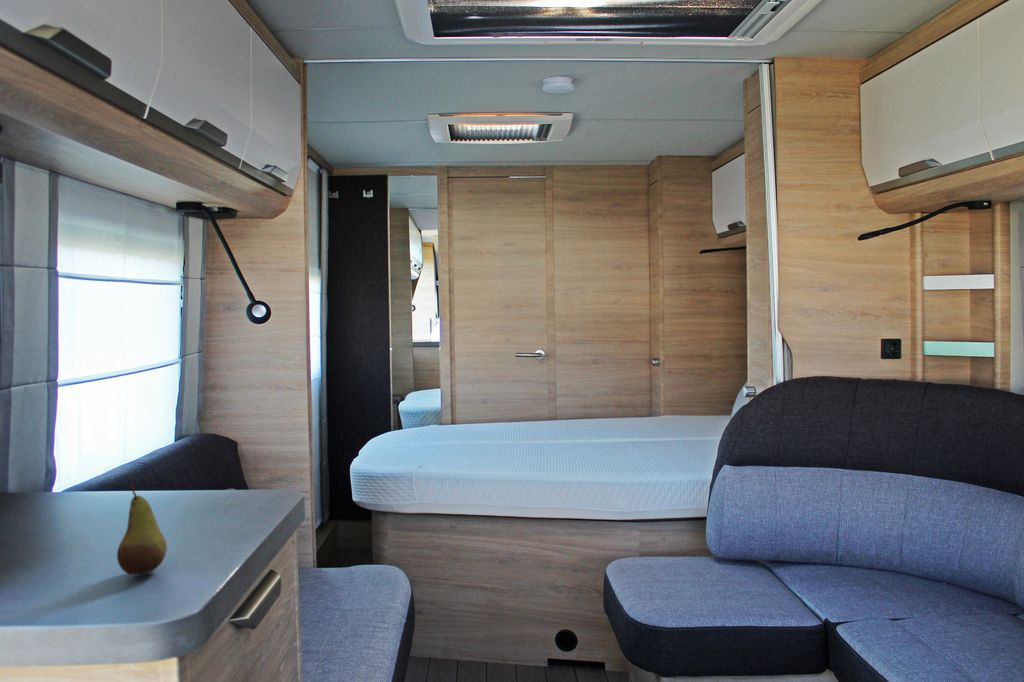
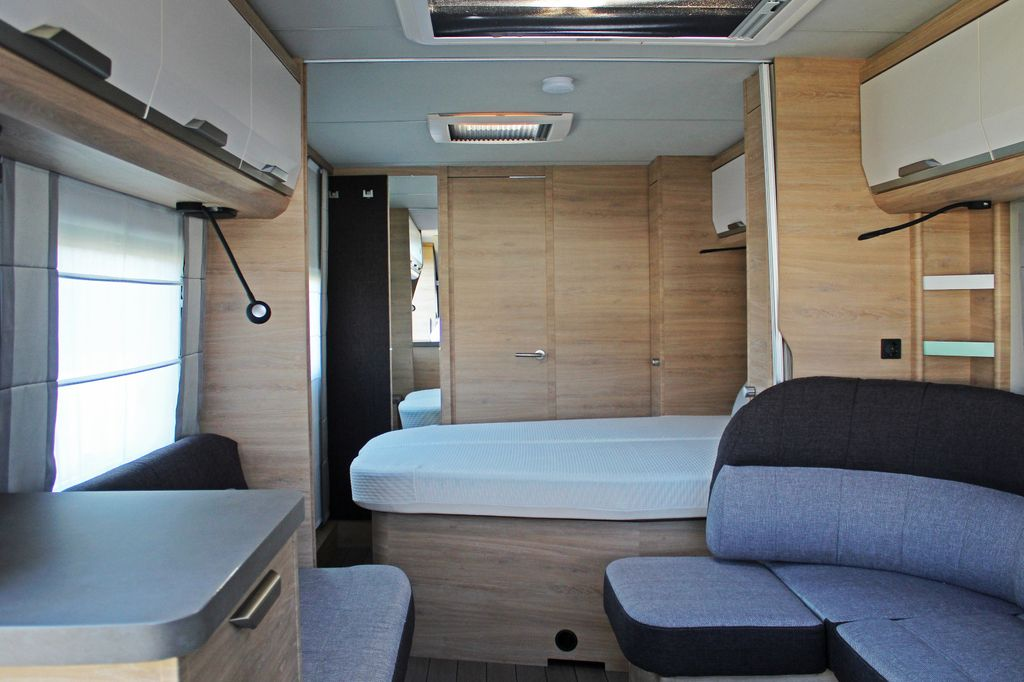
- fruit (142, 524)
